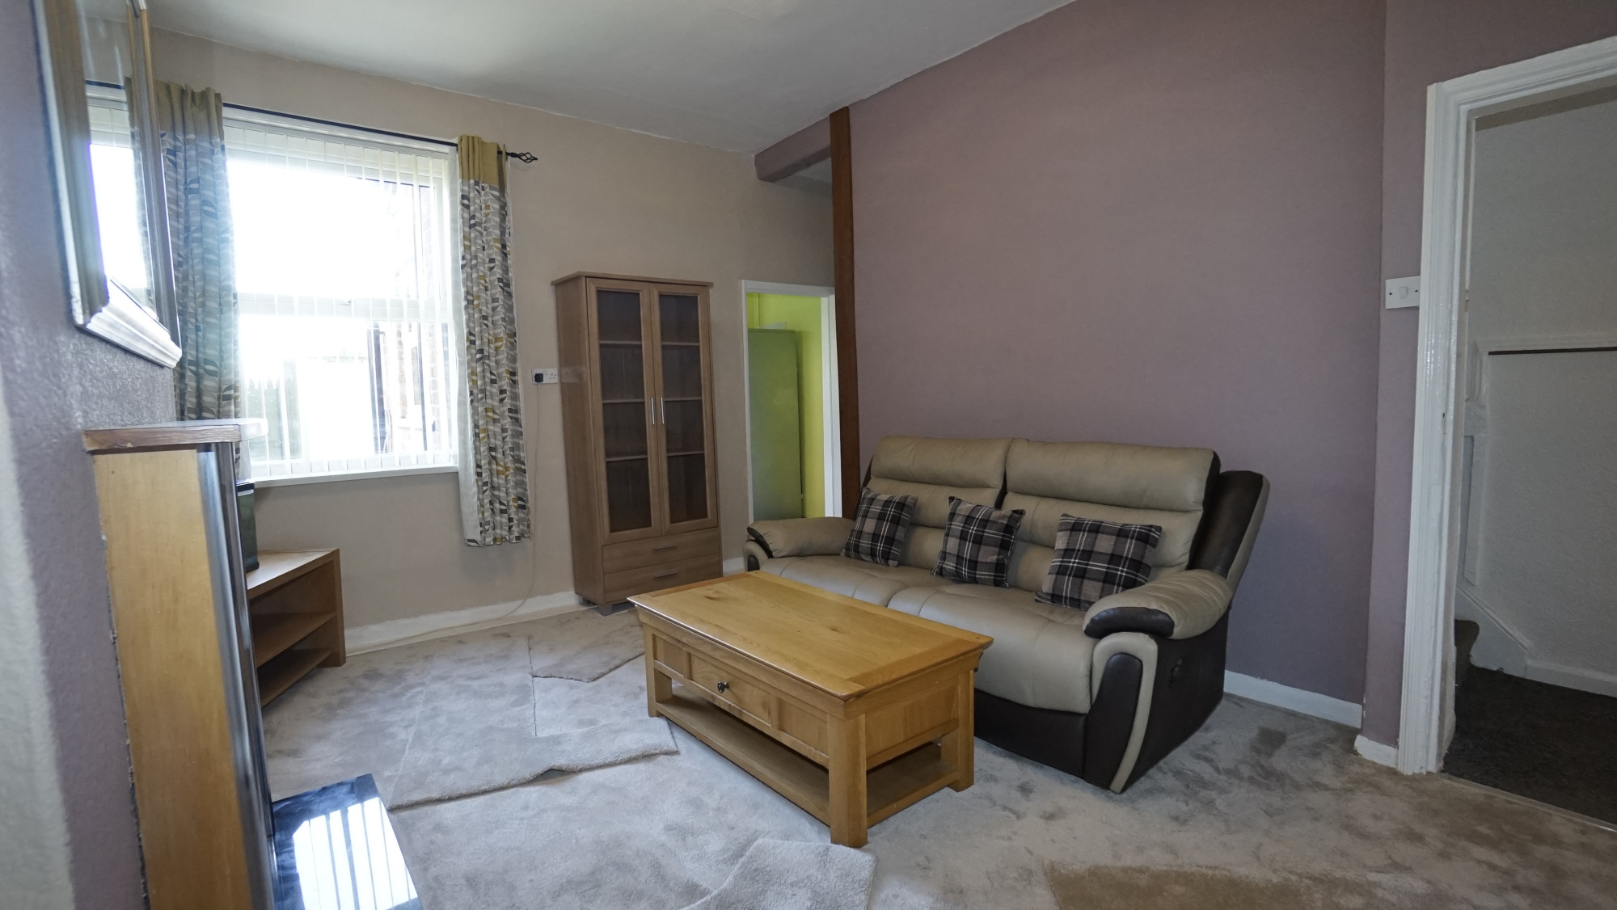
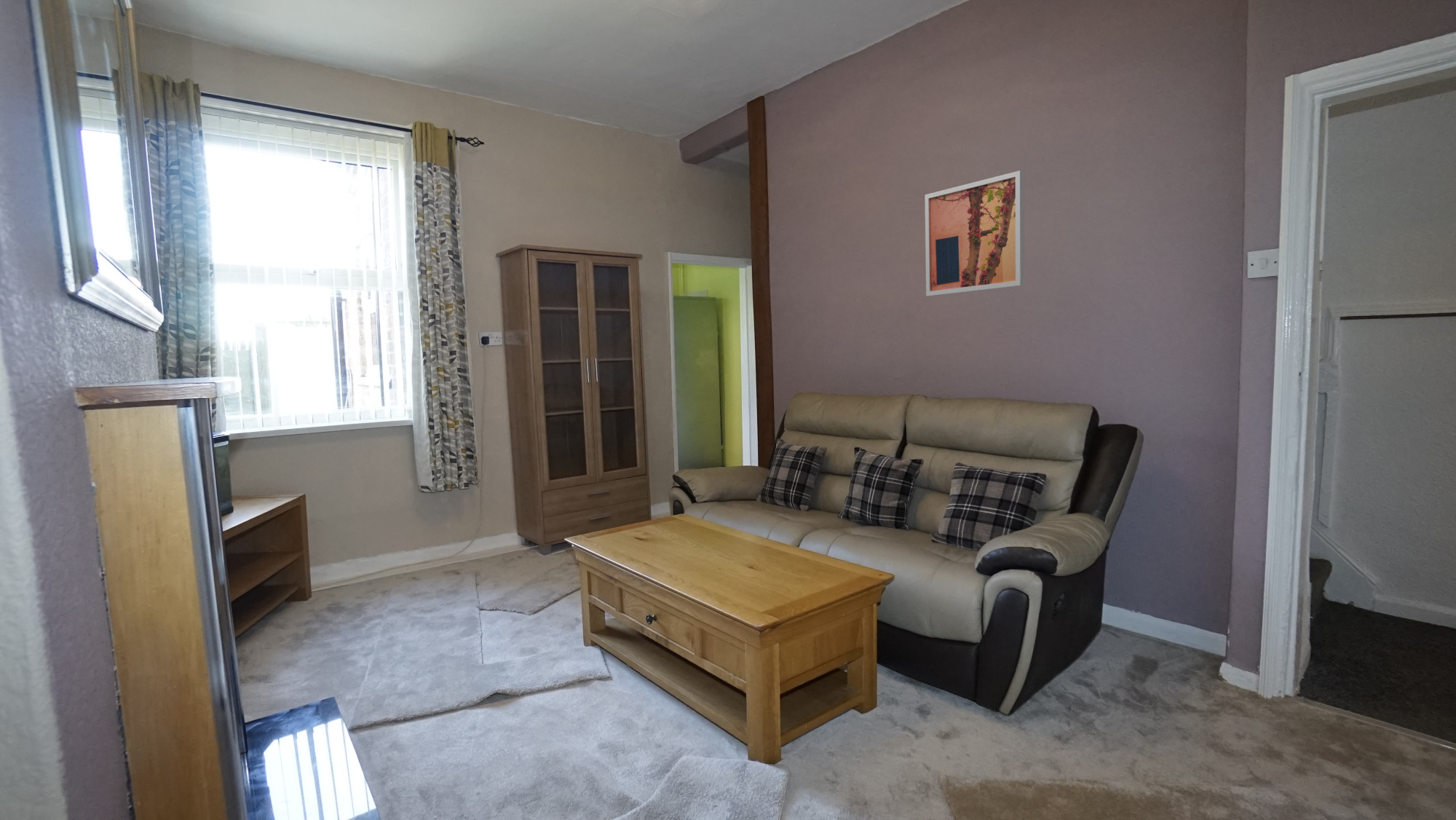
+ wall art (972, 237)
